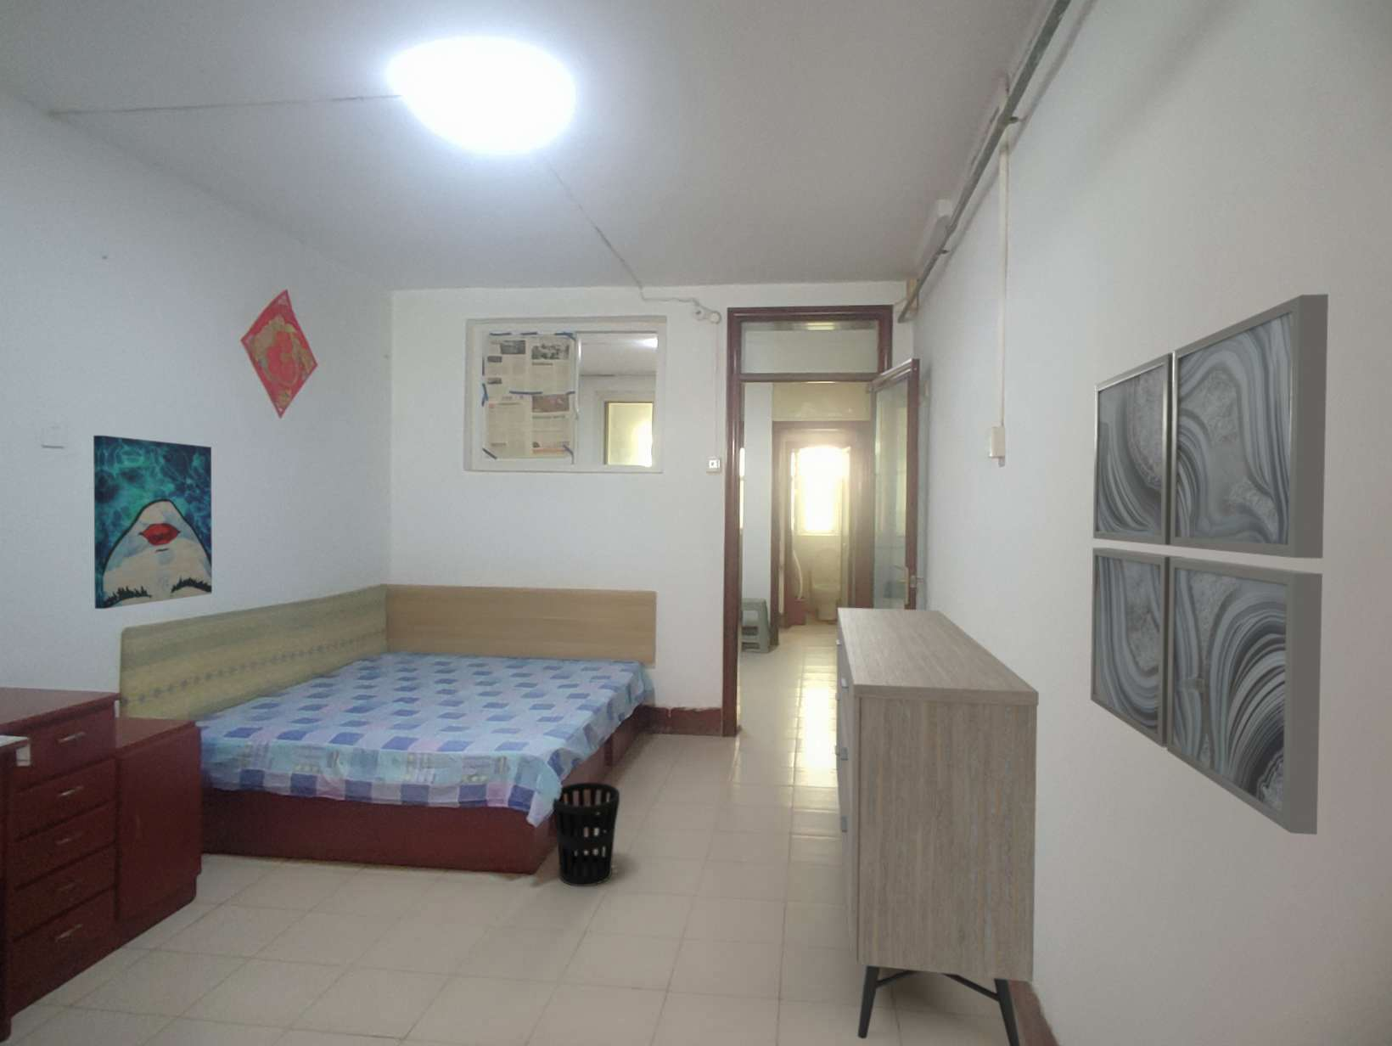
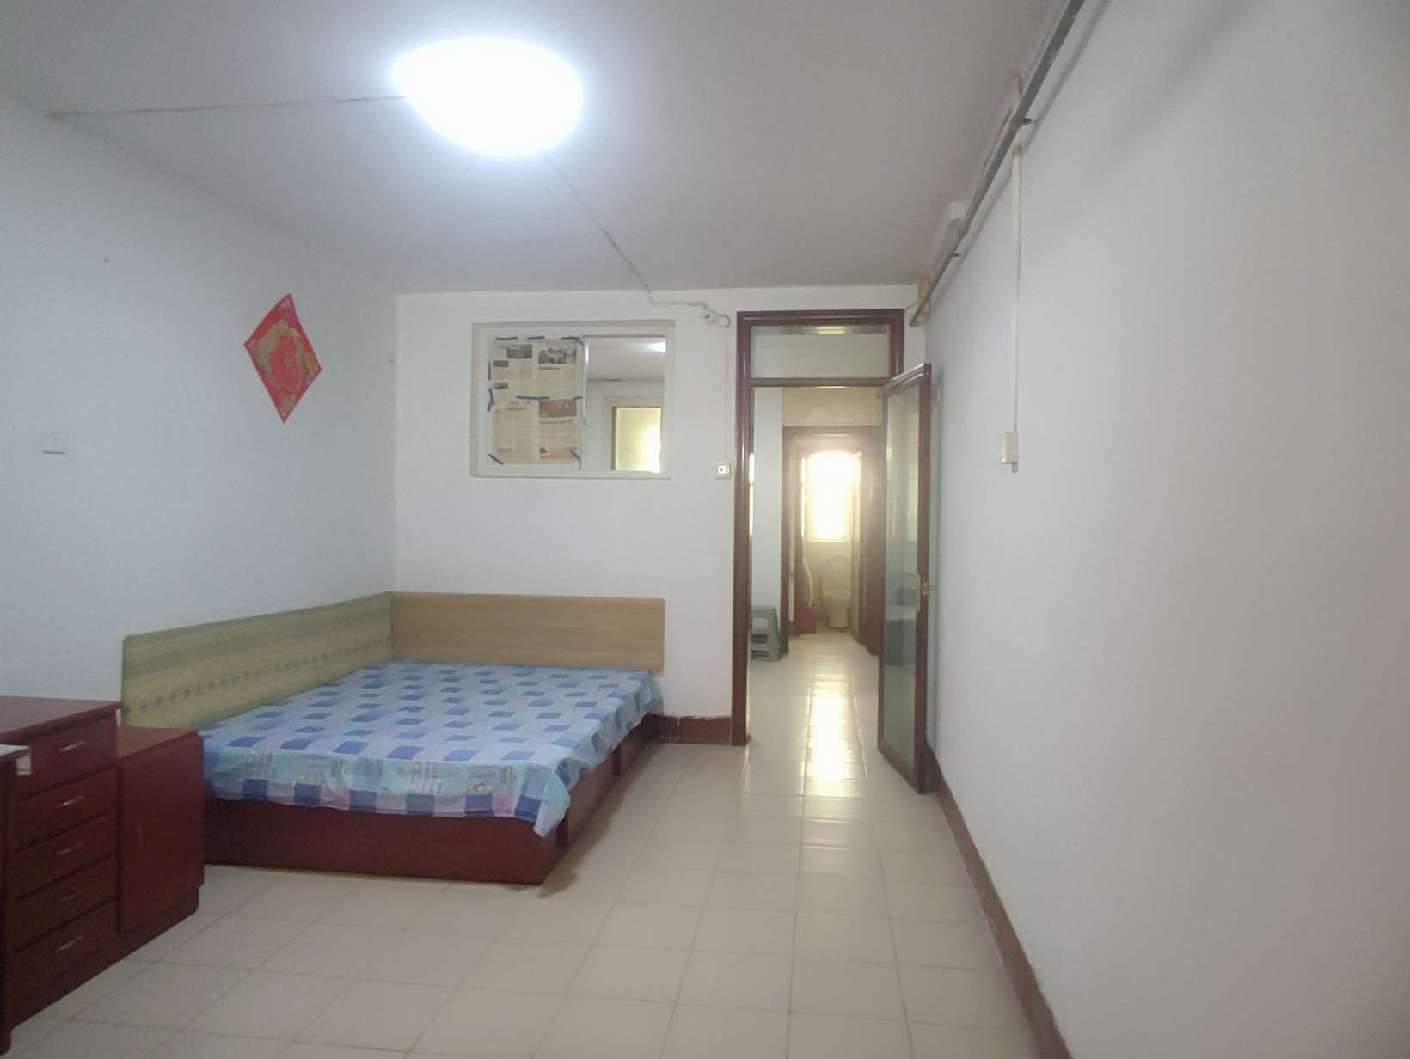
- wastebasket (584, 833)
- wall art (158, 521)
- wall art (1178, 556)
- dresser (903, 768)
